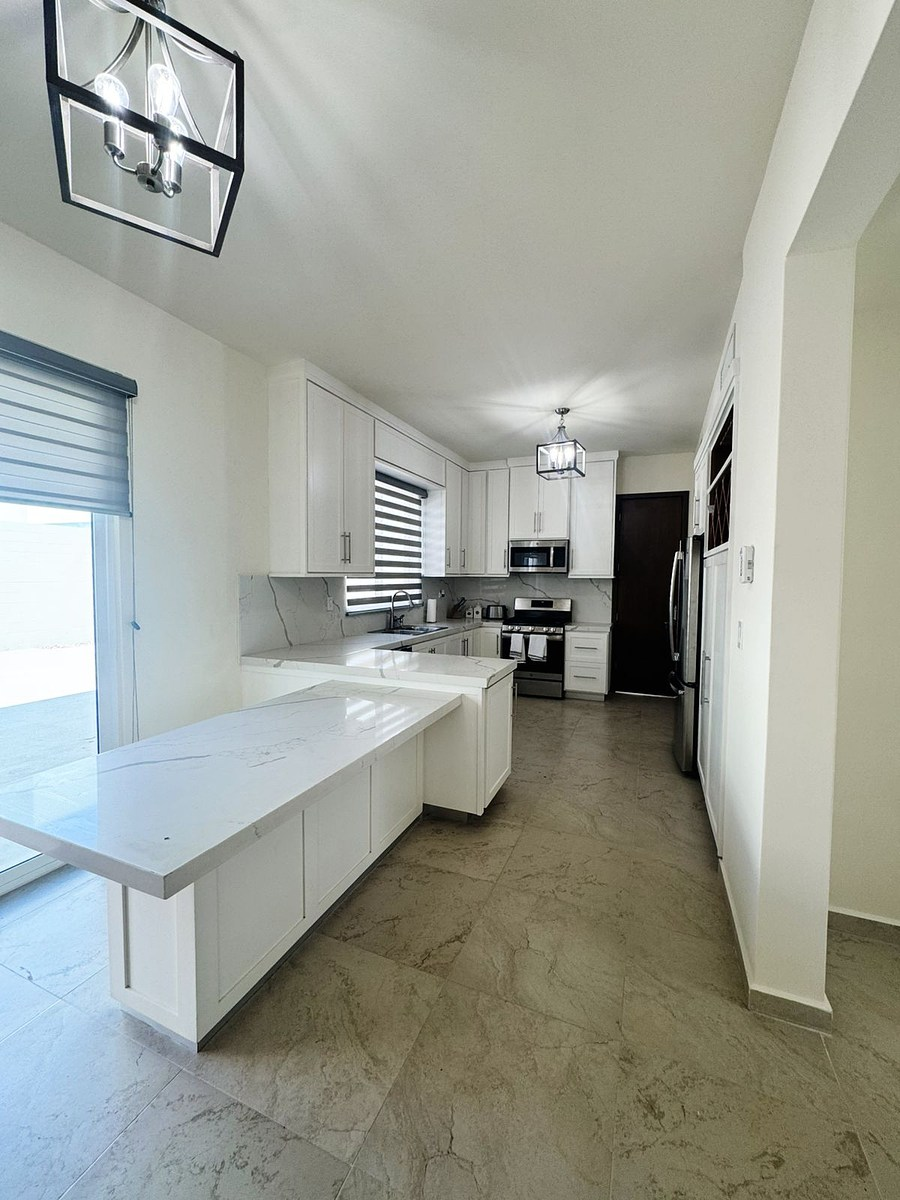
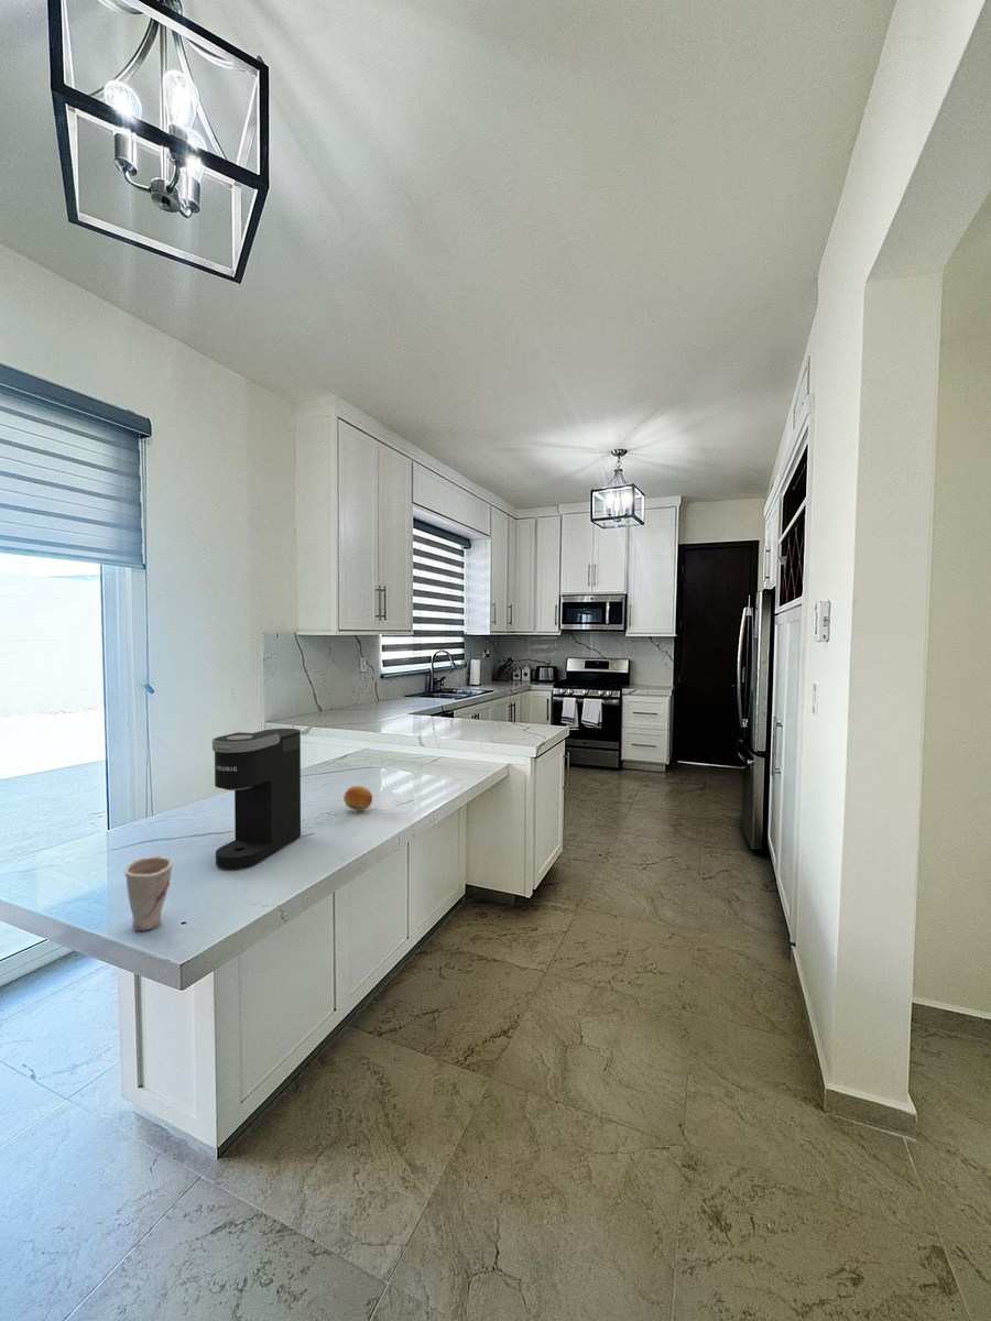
+ coffee maker (260, 790)
+ fruit (358, 798)
+ cup (150, 895)
